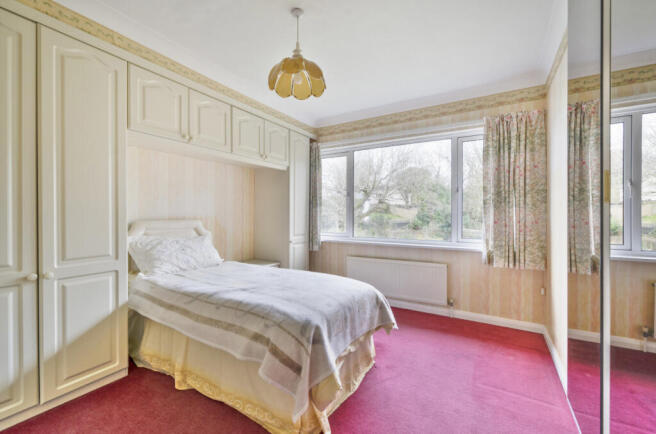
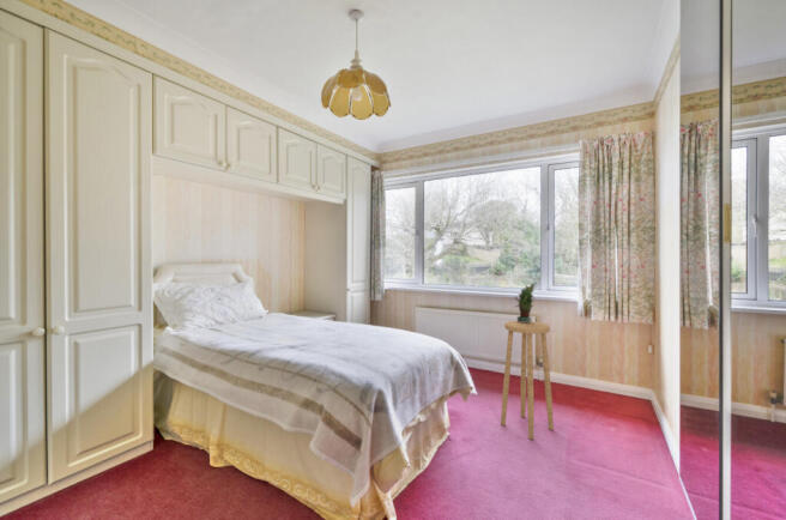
+ potted plant (526, 302)
+ stool (527, 375)
